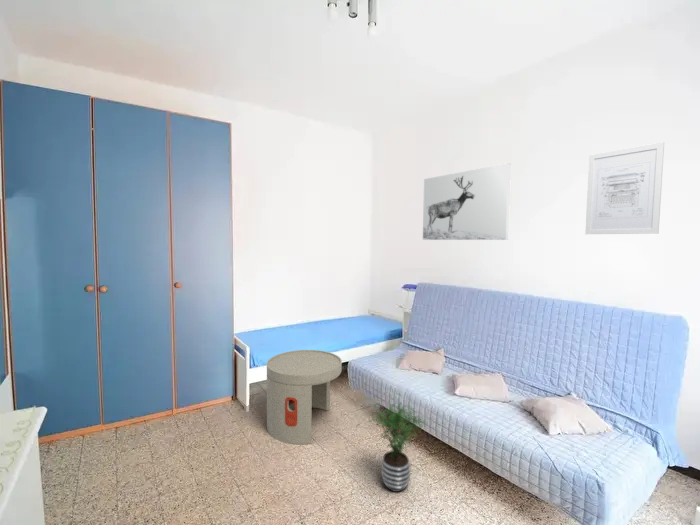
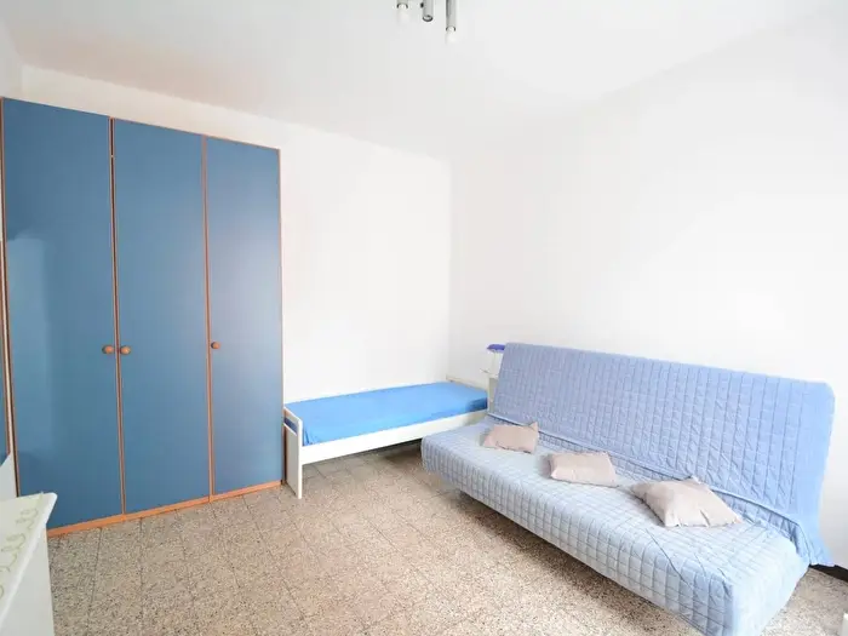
- wall art (461, 206)
- side table (304, 392)
- potted plant (397, 447)
- wall art (621, 191)
